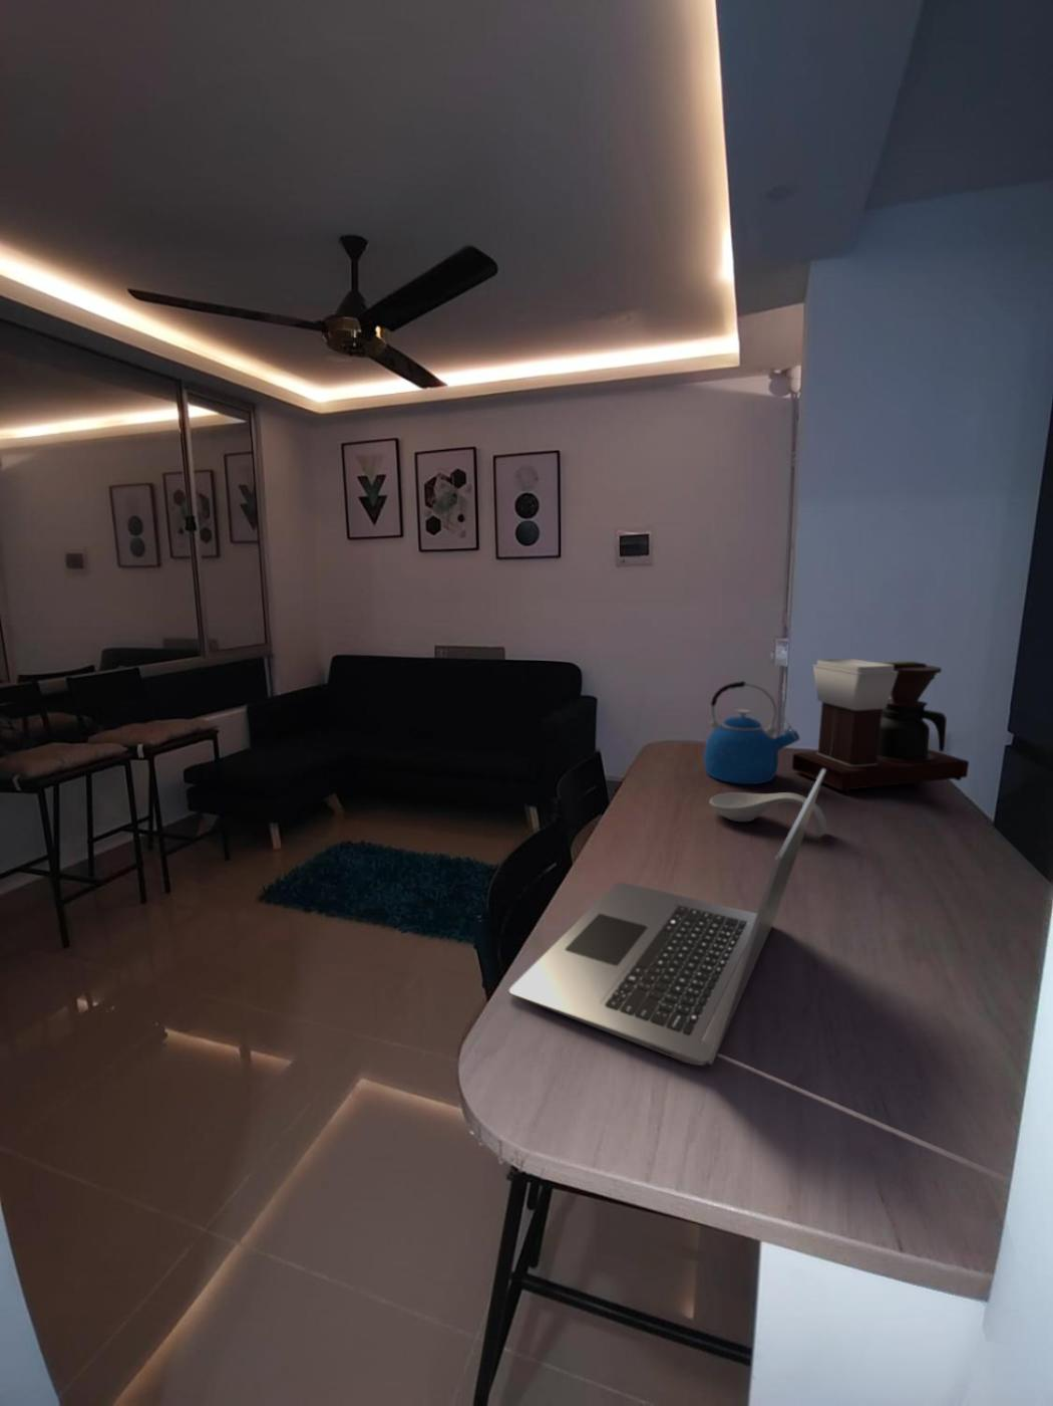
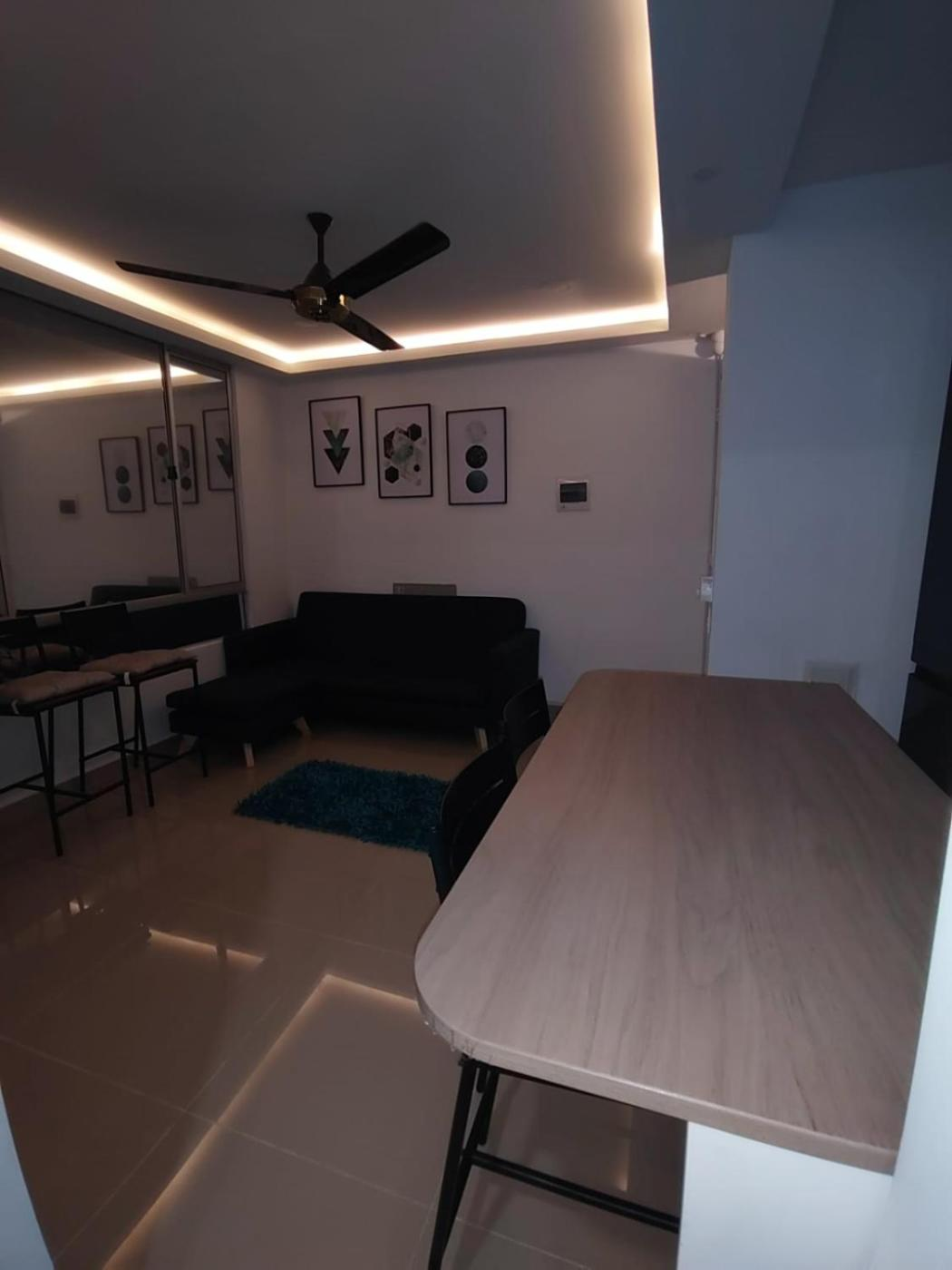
- spoon rest (765, 806)
- coffee maker (883, 720)
- laptop (669, 892)
- kettle (751, 730)
